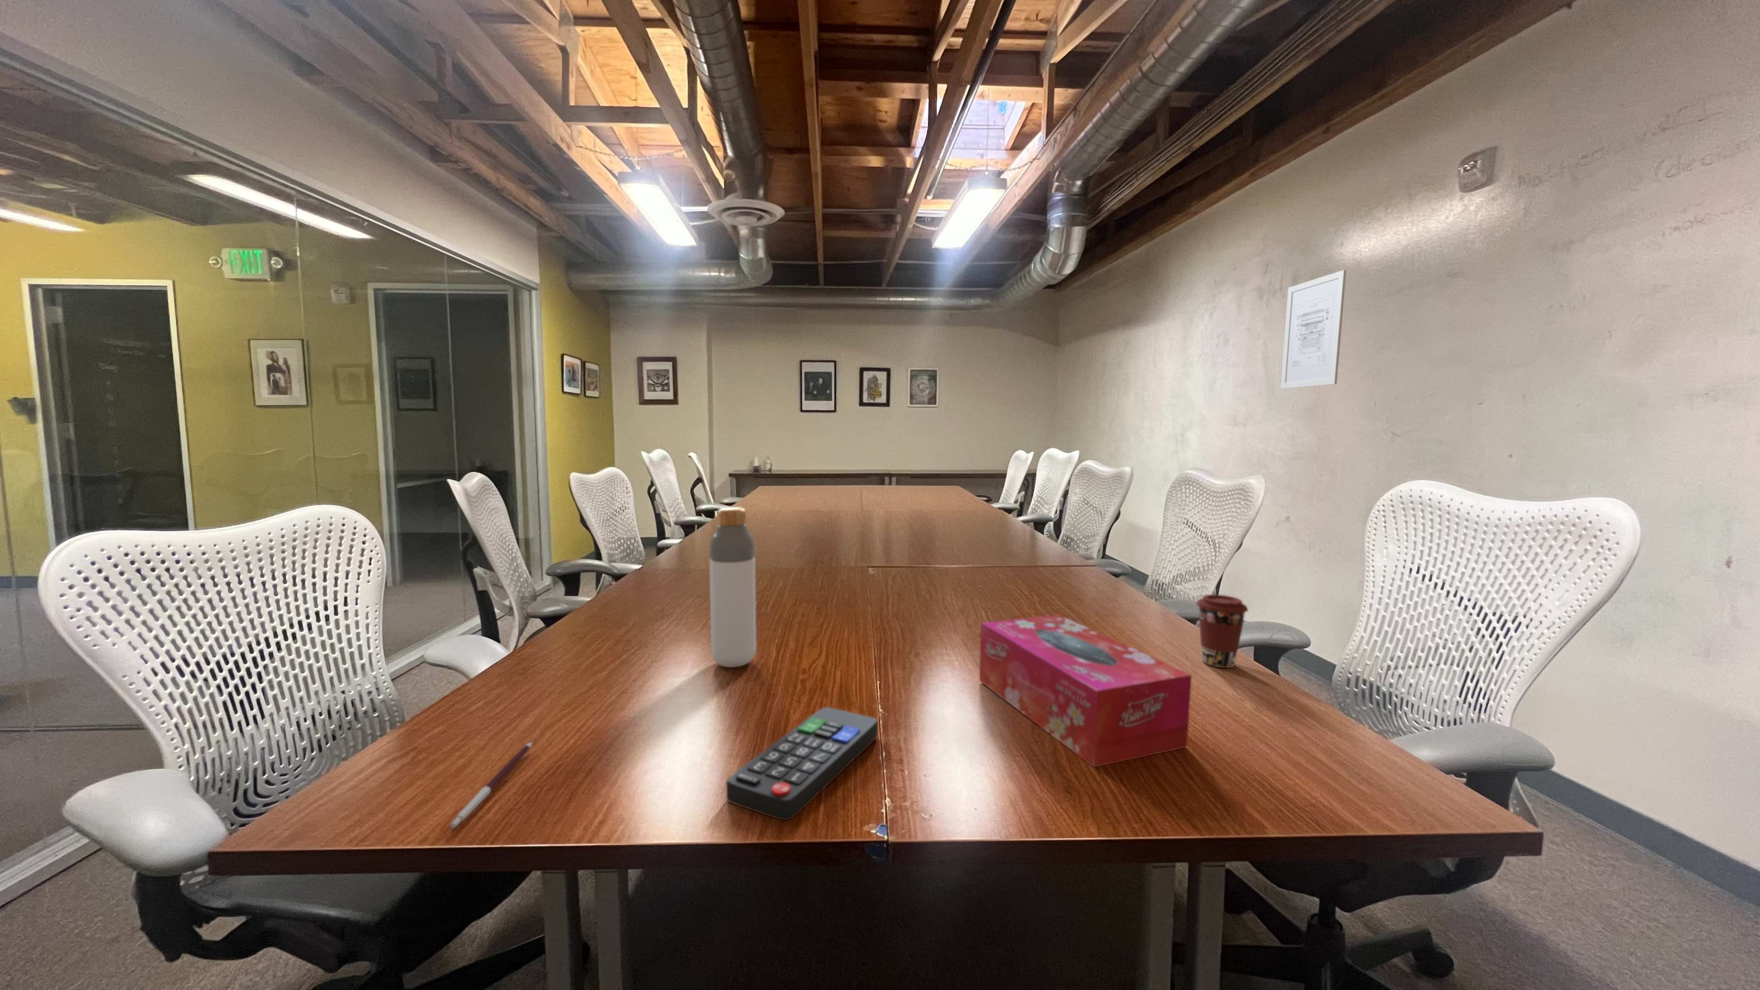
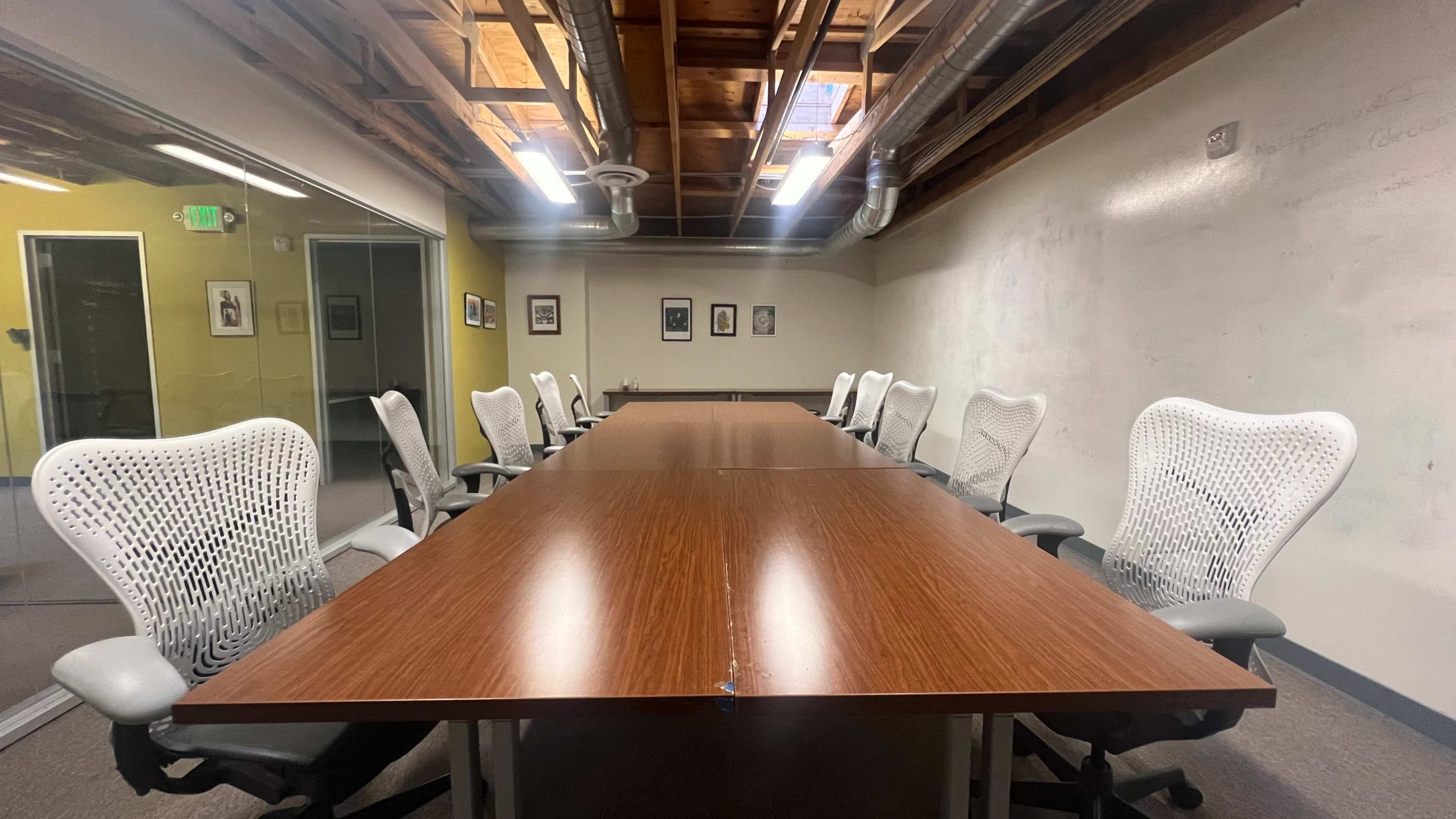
- bottle (733, 586)
- tissue box (1072, 678)
- pen (497, 778)
- remote control (809, 754)
- wall art (1310, 334)
- coffee cup (1220, 631)
